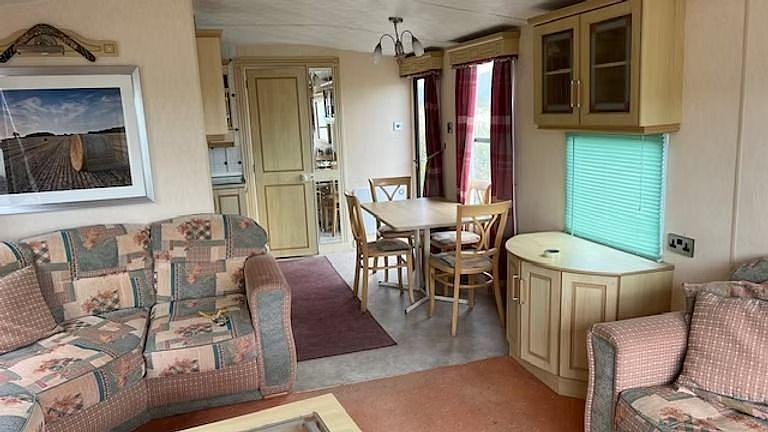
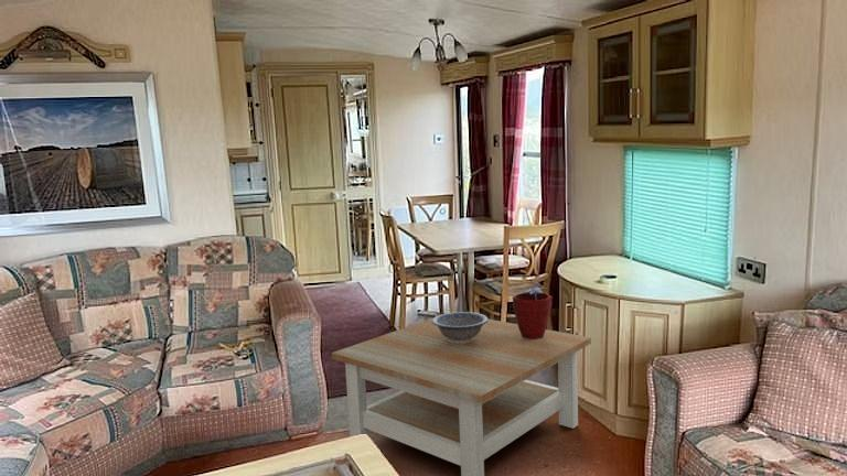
+ potted flower (532, 311)
+ decorative bowl (460, 328)
+ coffee table (463, 390)
